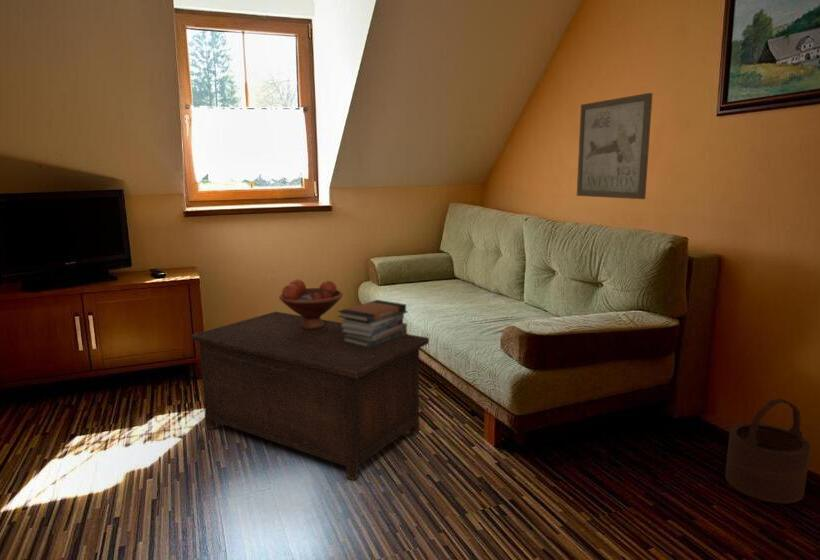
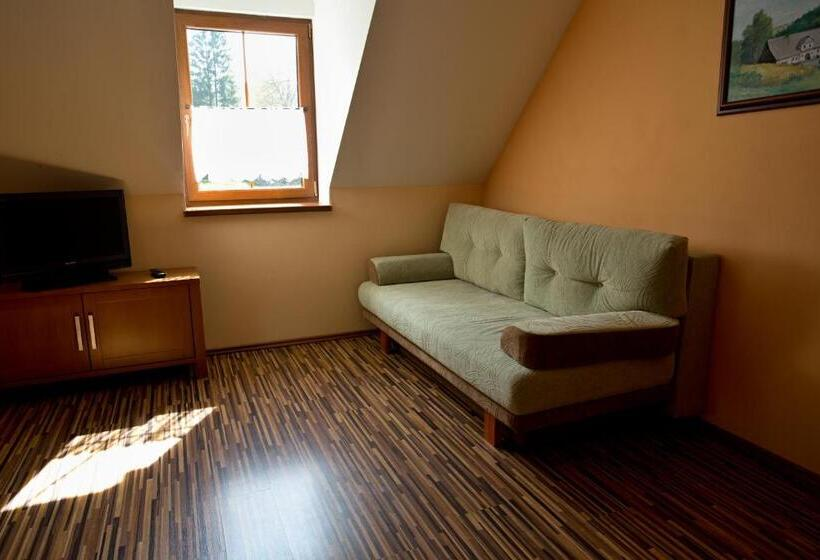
- book stack (373, 322)
- wall art (611, 149)
- cabinet (310, 383)
- fruit bowl (311, 303)
- wooden bucket (768, 441)
